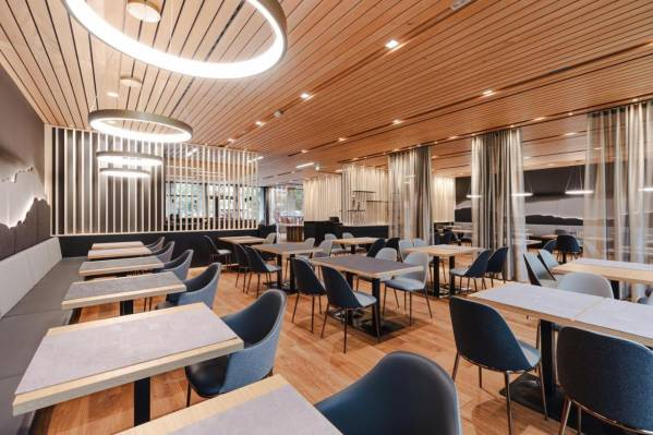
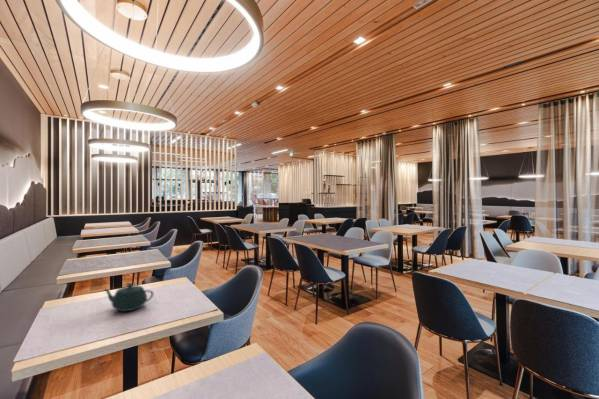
+ teapot (128, 295)
